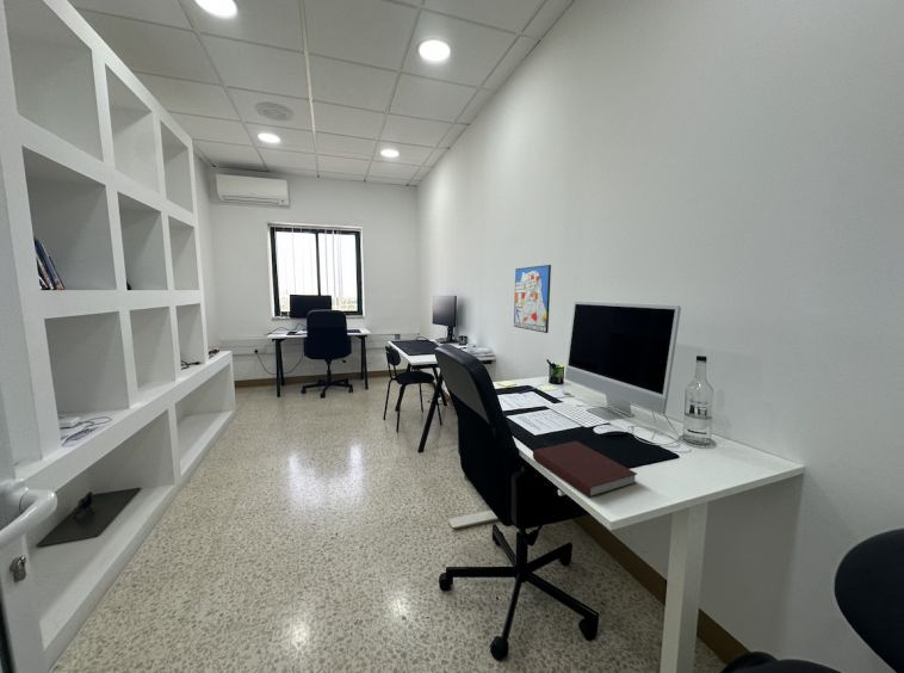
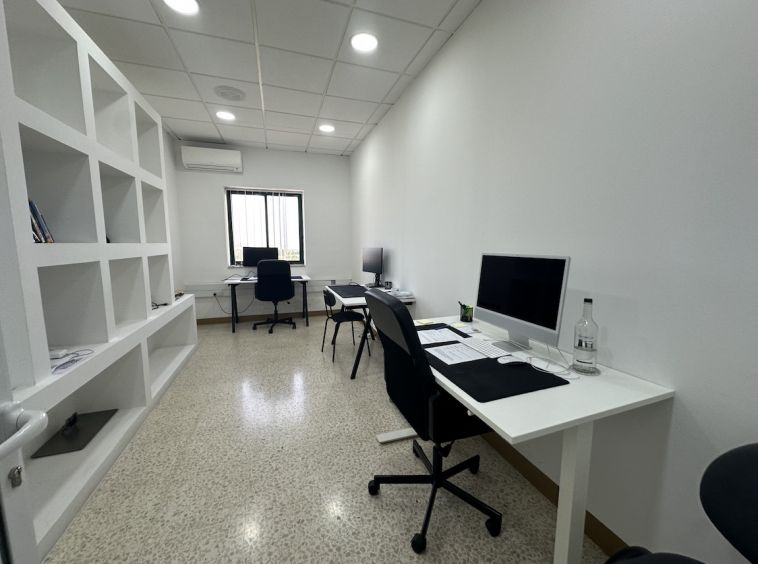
- wall art (530, 298)
- notebook (581, 465)
